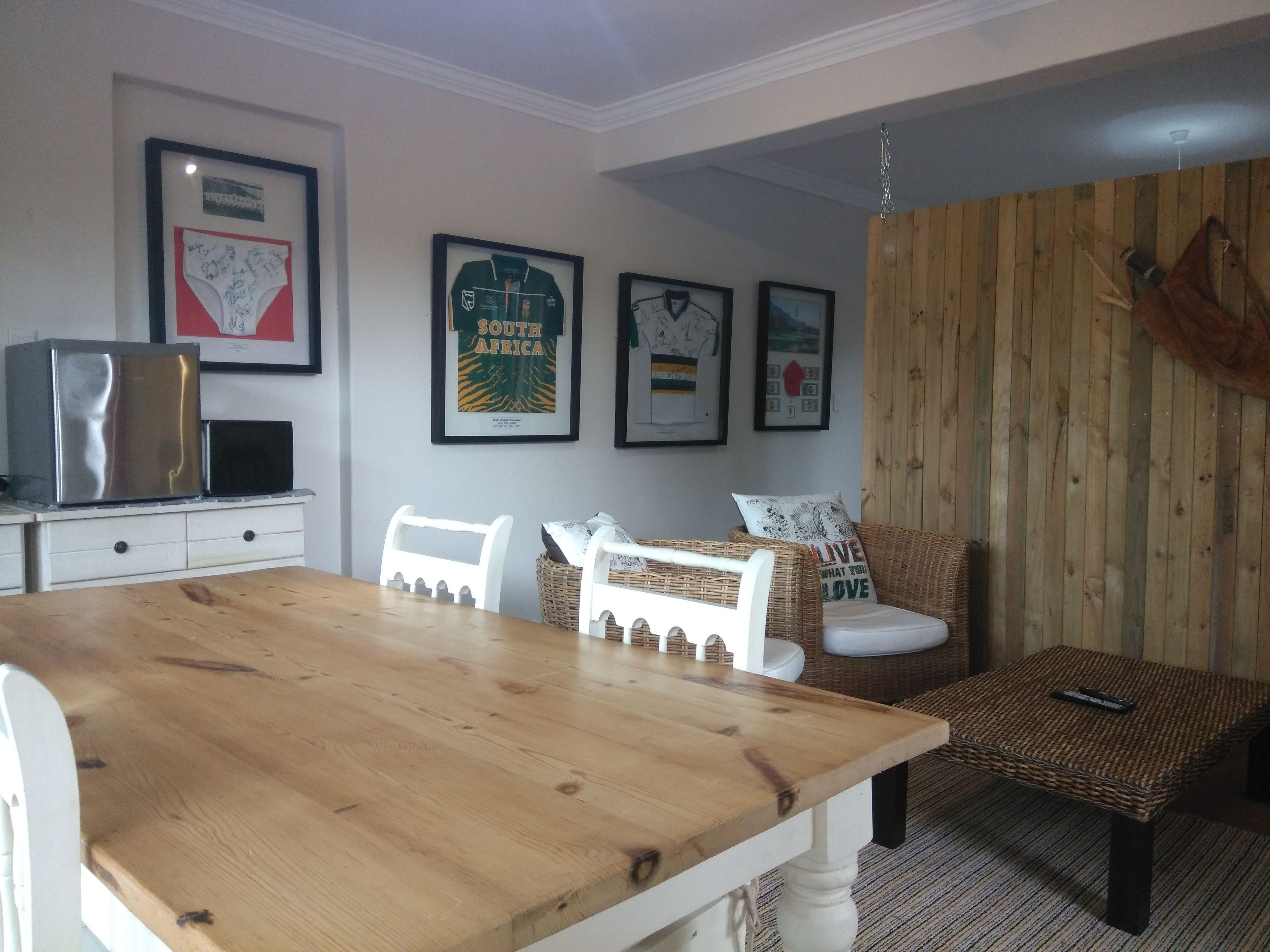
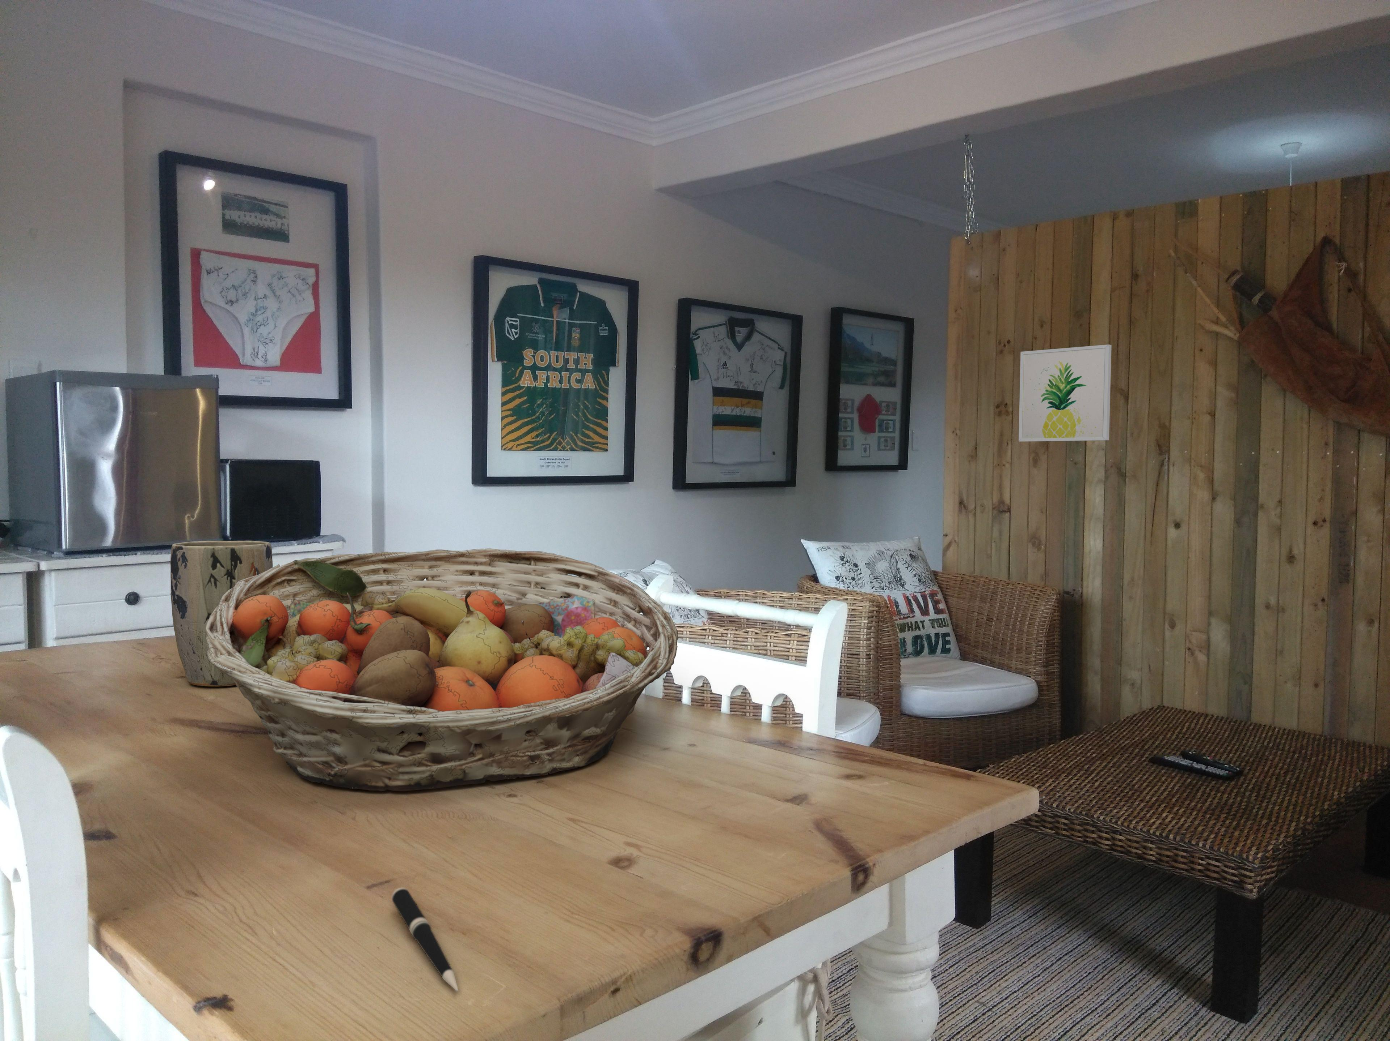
+ wall art (1064, 395)
+ fruit basket (453, 654)
+ plant pot (217, 606)
+ pen (426, 936)
